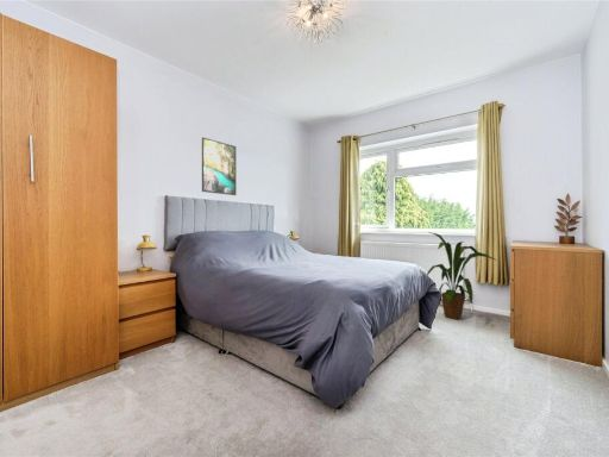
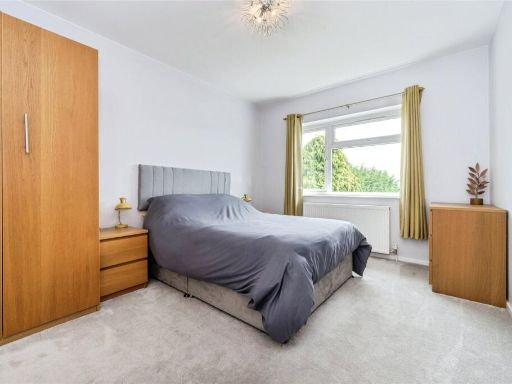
- house plant (459, 275)
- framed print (219, 168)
